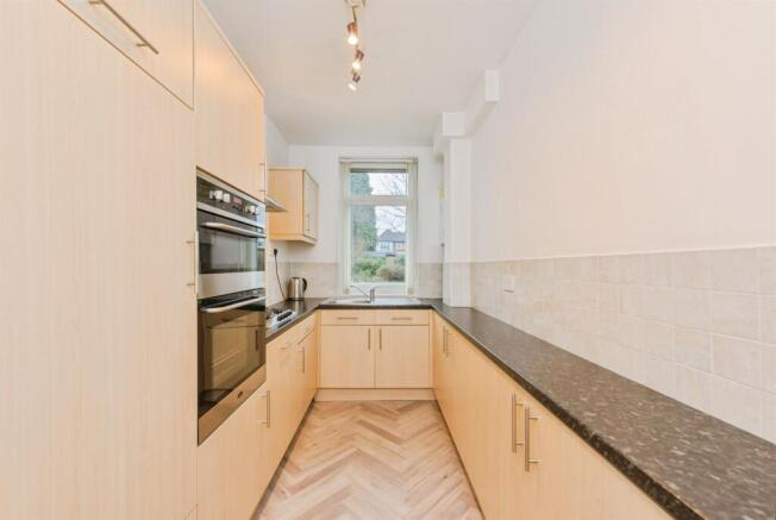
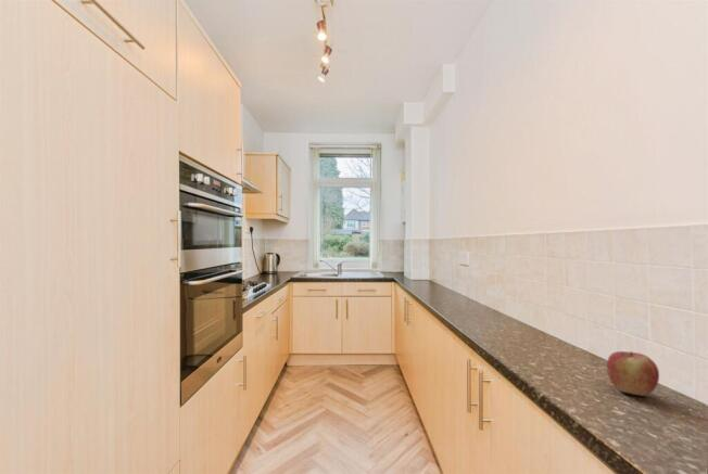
+ apple (631, 371)
